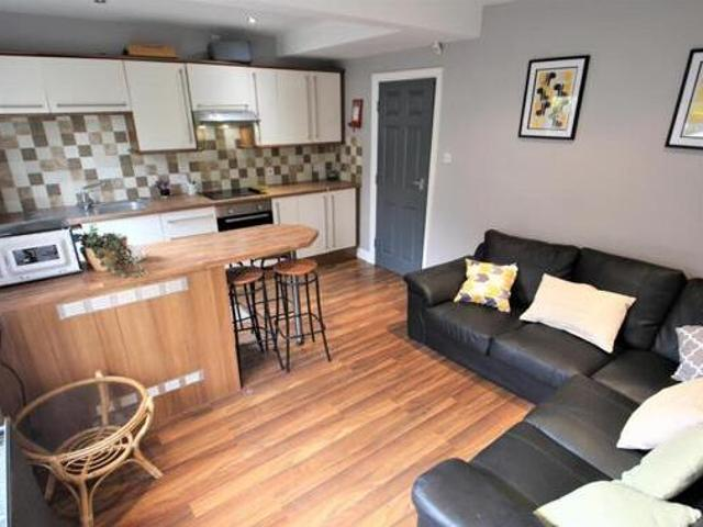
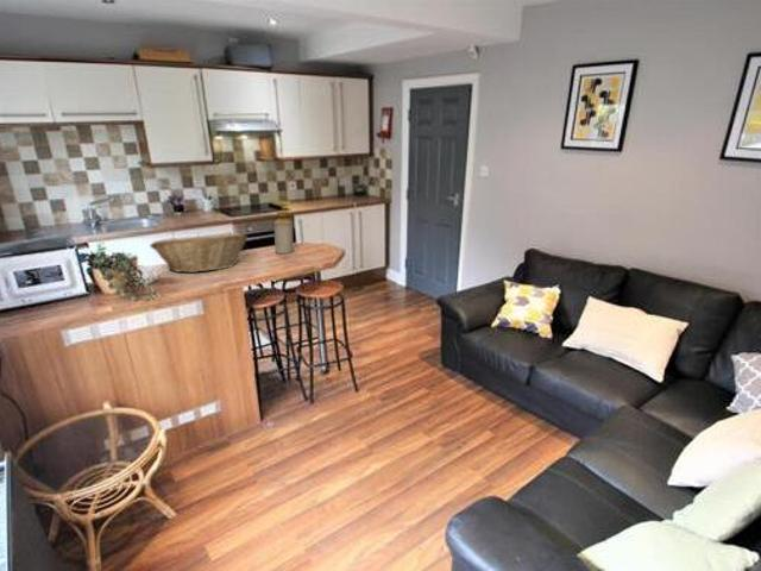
+ fruit basket (201, 247)
+ bottle (283, 231)
